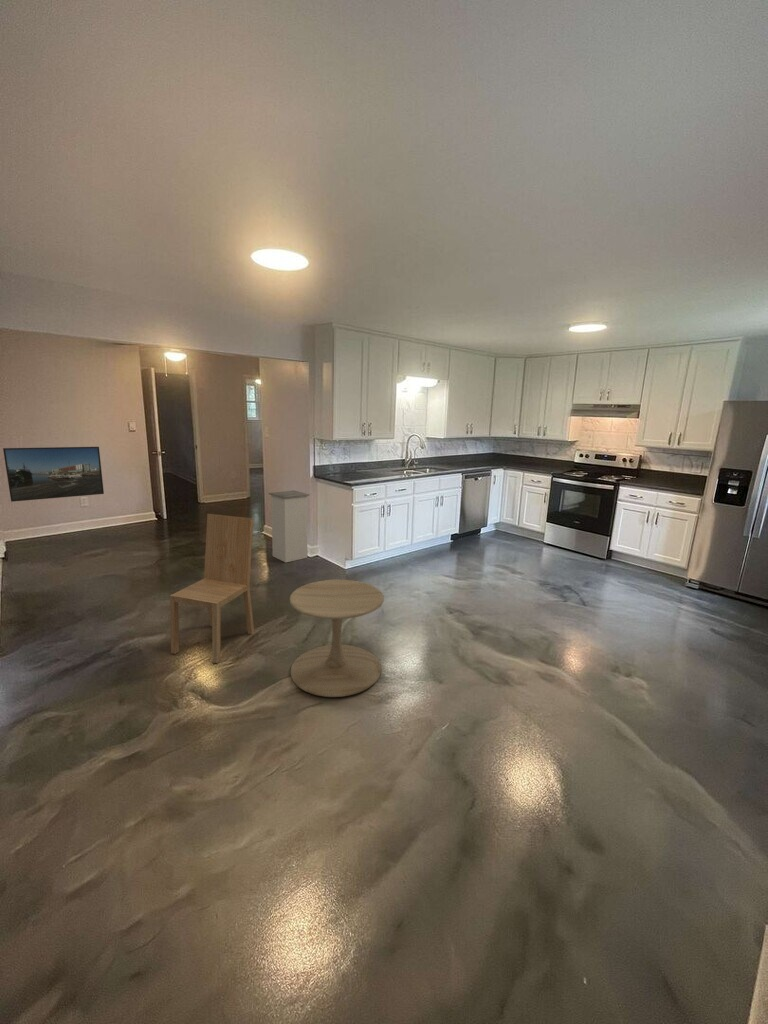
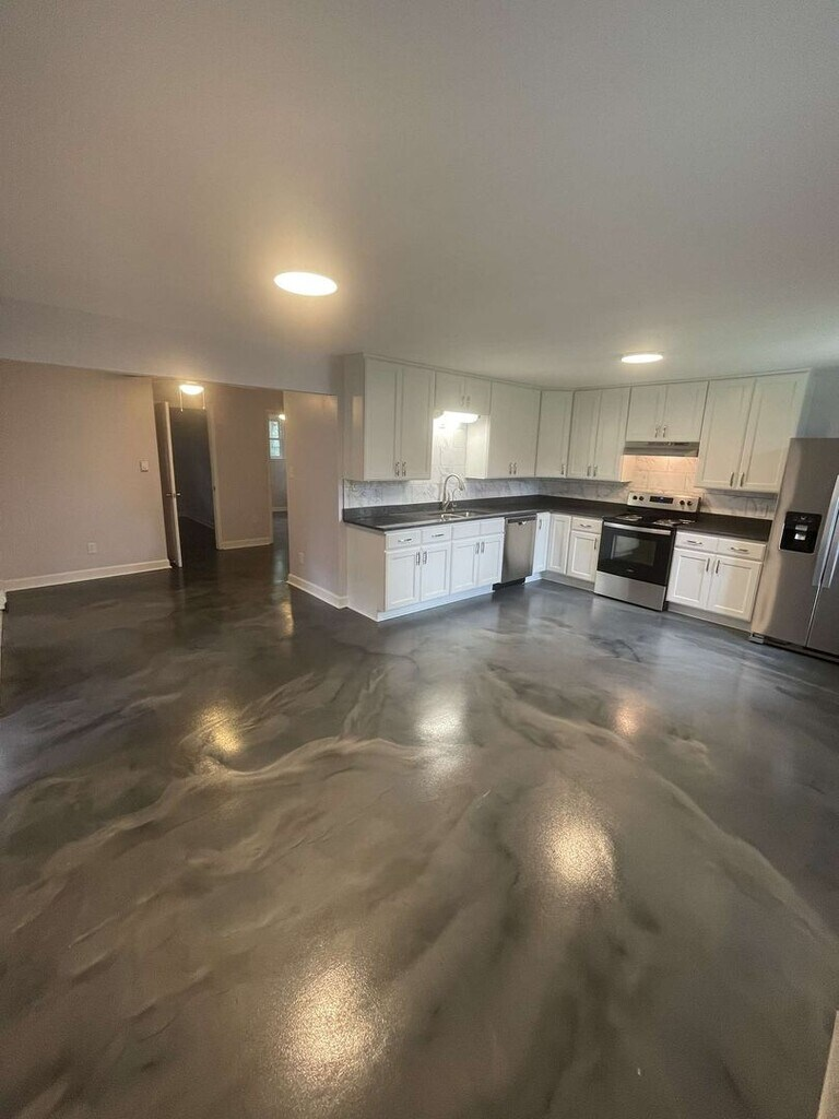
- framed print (57, 472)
- dining chair (213, 583)
- trash can (289, 525)
- side table (336, 633)
